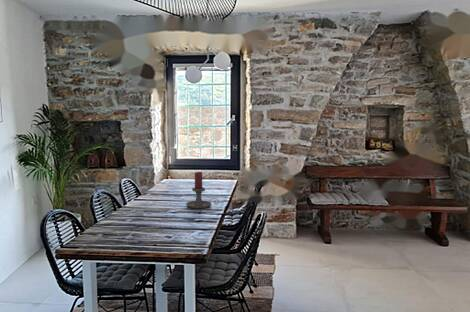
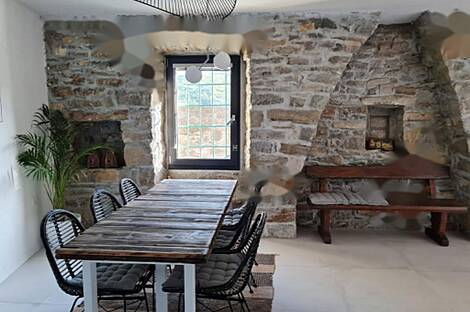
- candle holder (202, 188)
